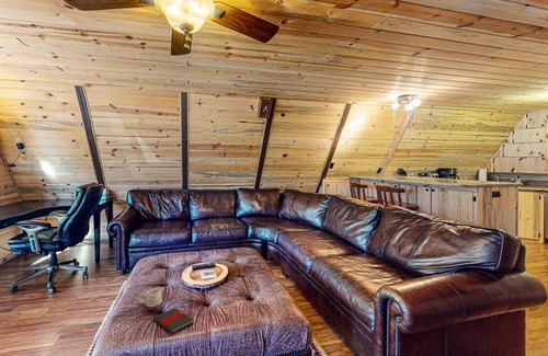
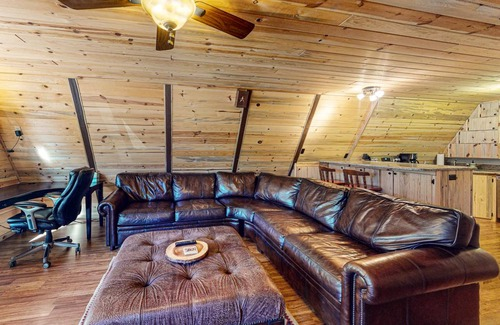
- book (173, 319)
- mug (150, 298)
